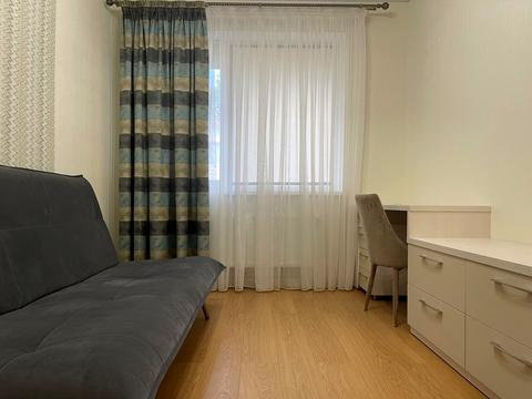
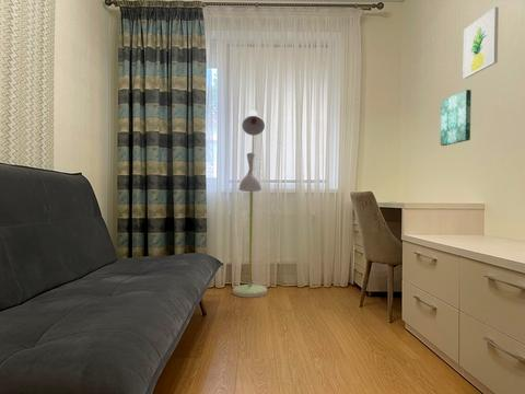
+ wall art (479, 45)
+ wall art (454, 119)
+ floor lamp (250, 202)
